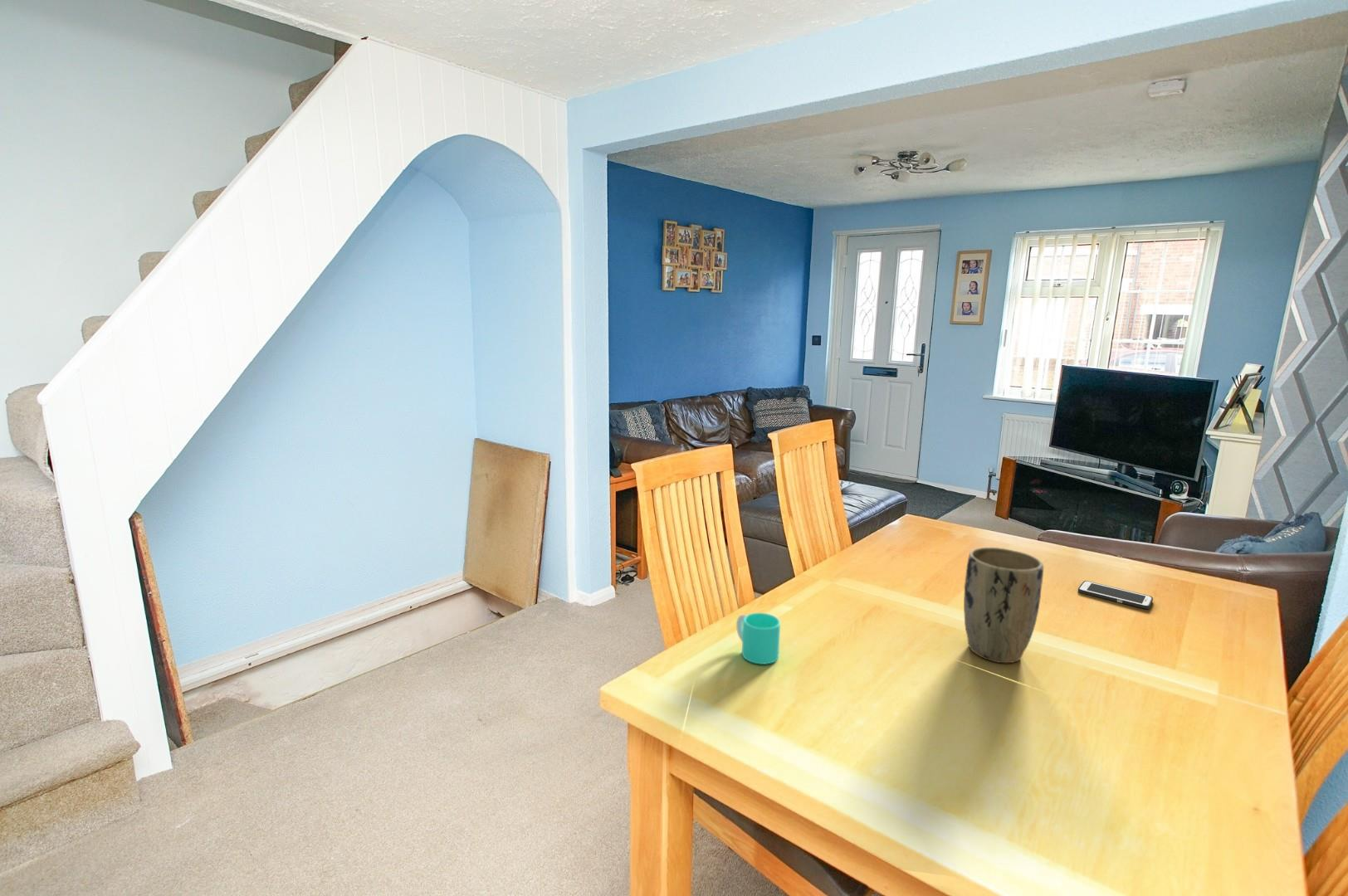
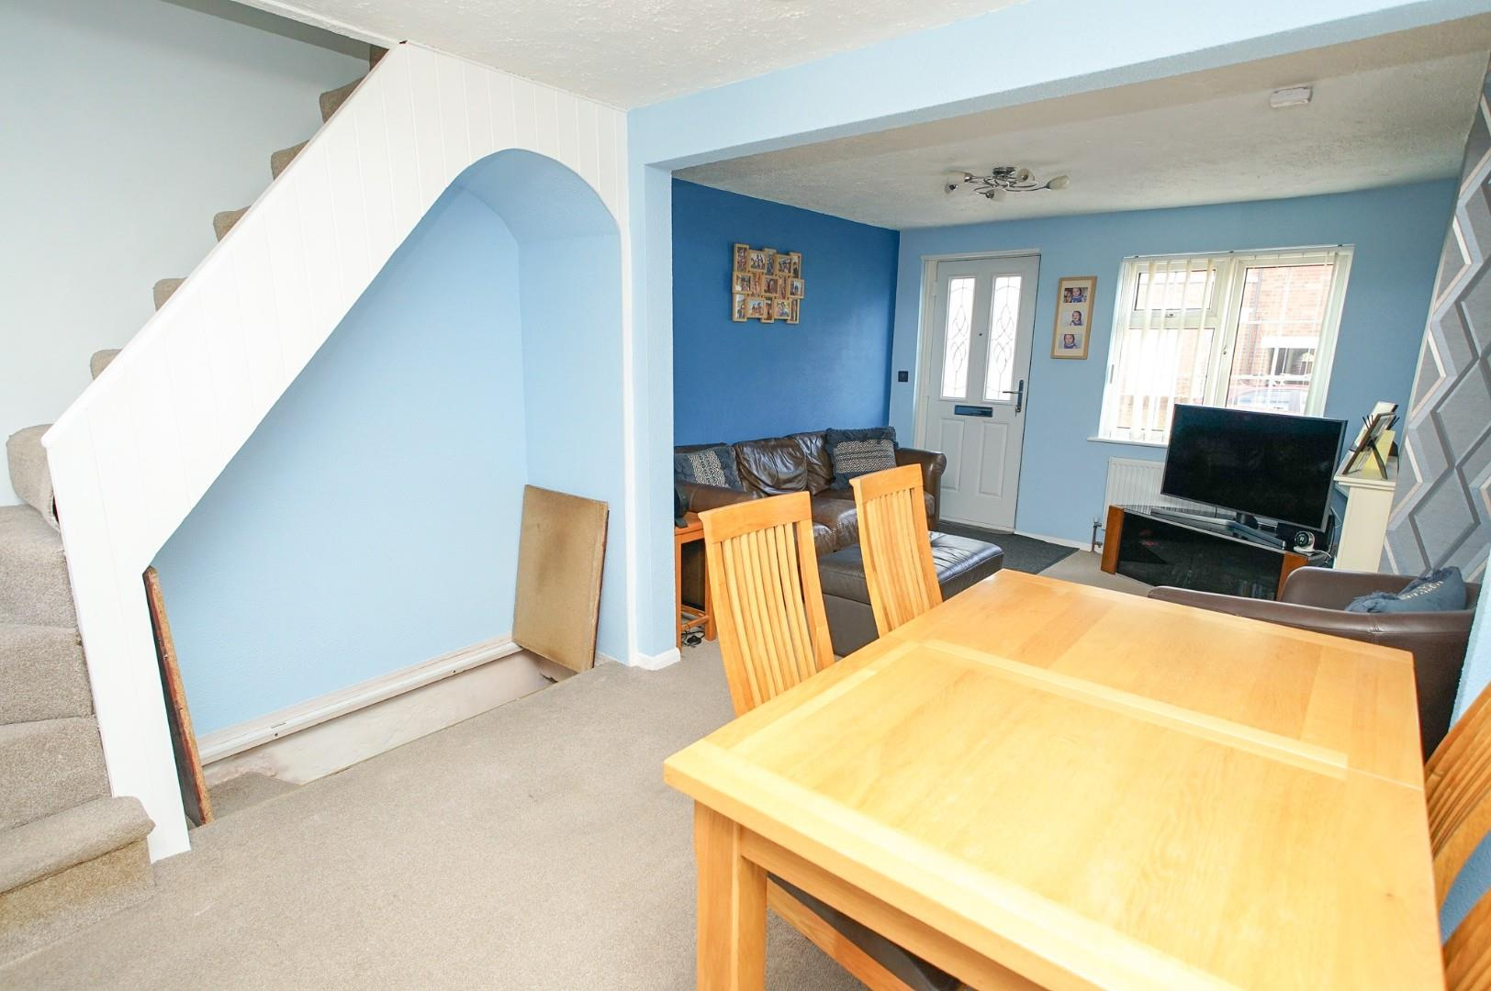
- cup (755, 635)
- plant pot (999, 605)
- cell phone (1115, 594)
